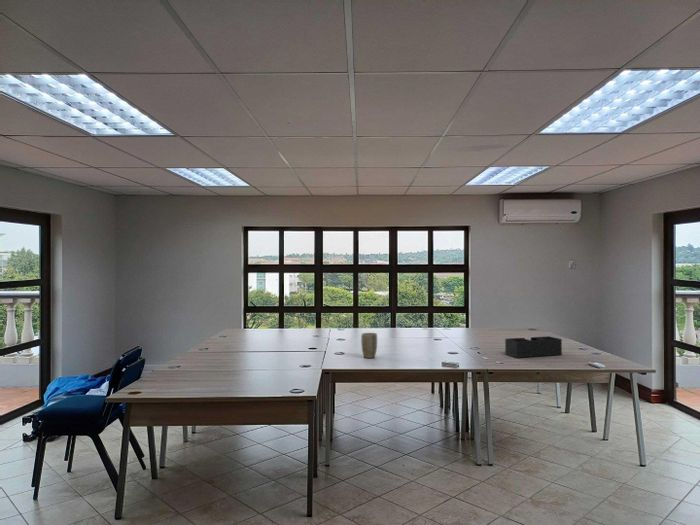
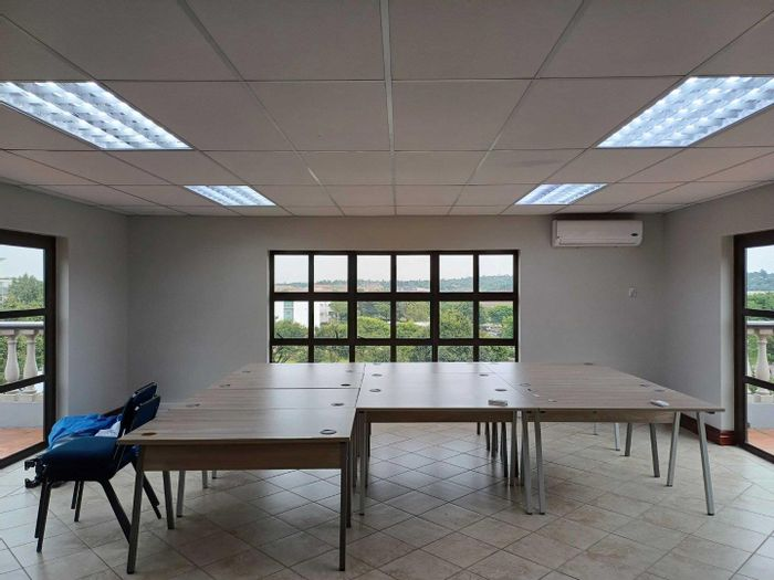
- desk organizer (533, 346)
- plant pot (369, 345)
